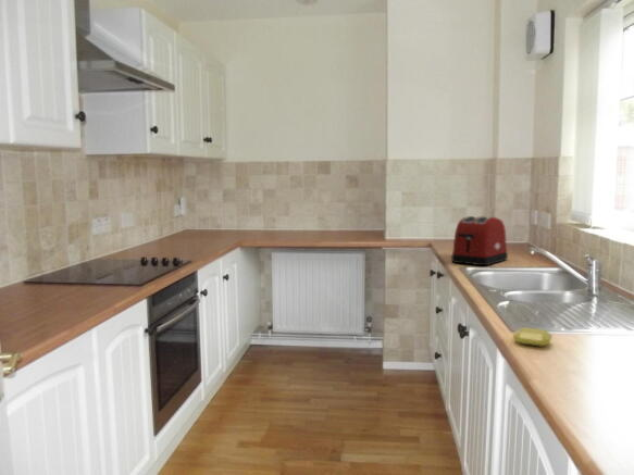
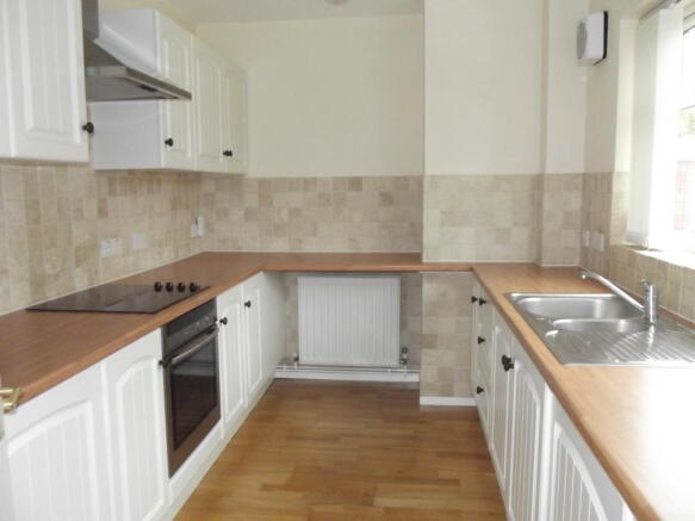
- toaster (480, 238)
- soap bar (532, 336)
